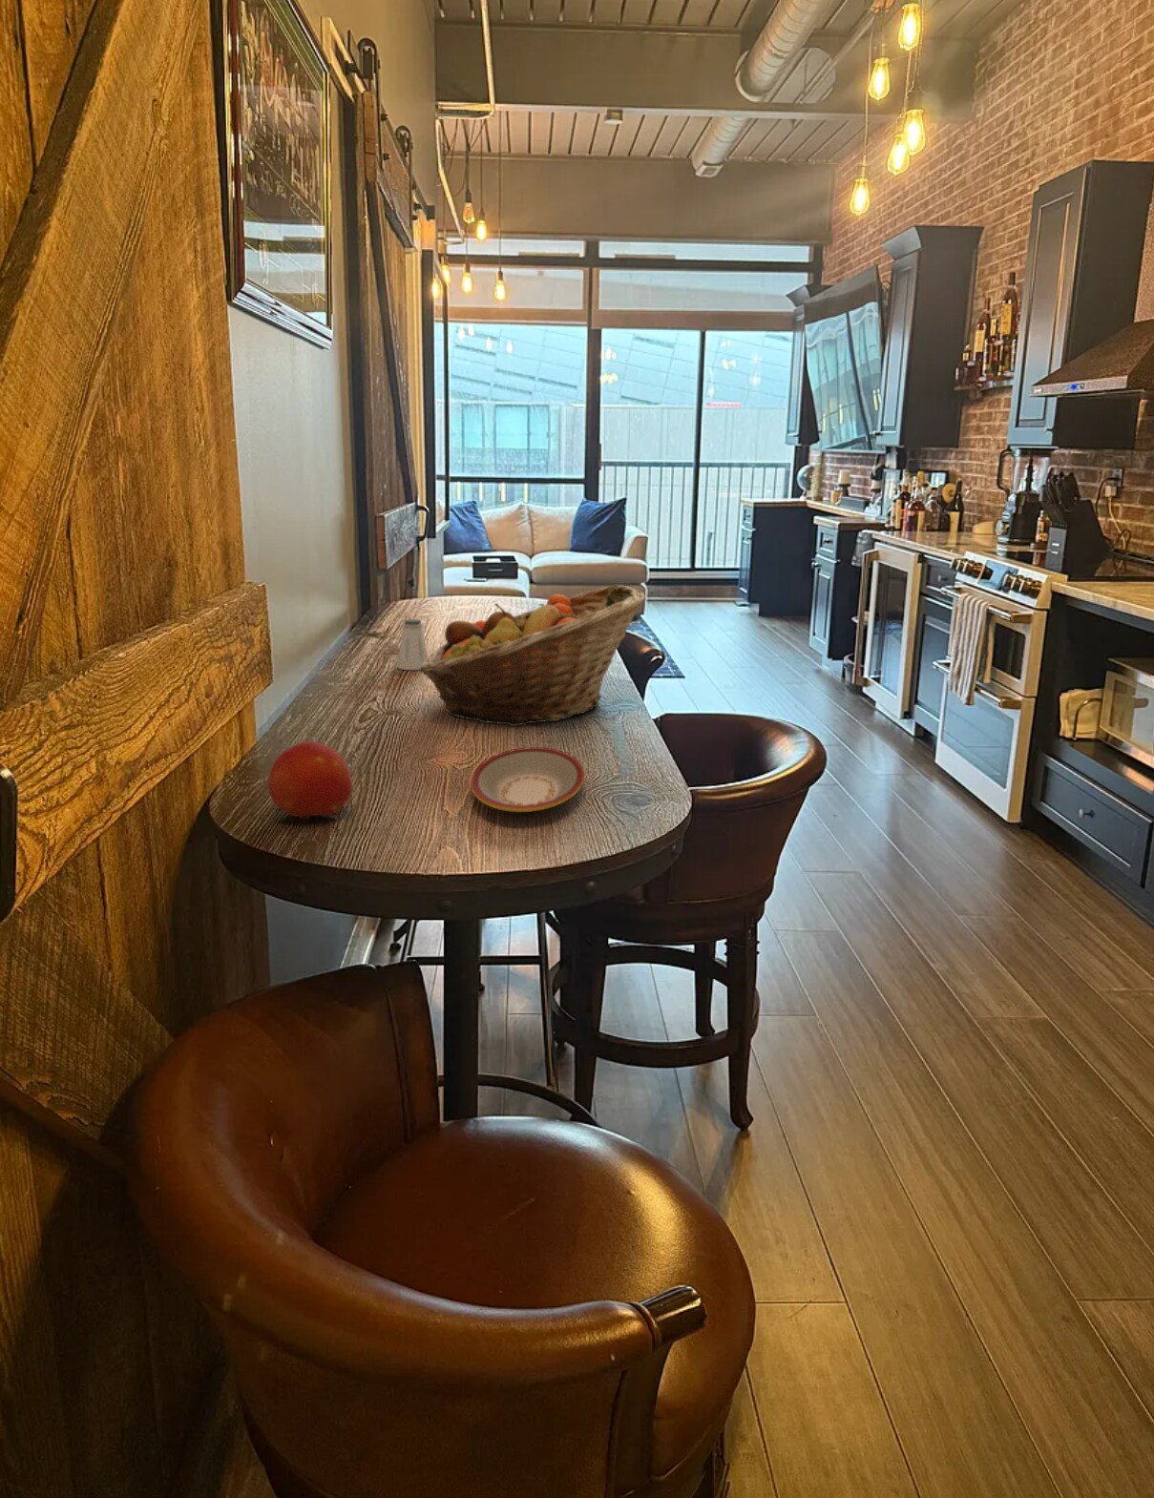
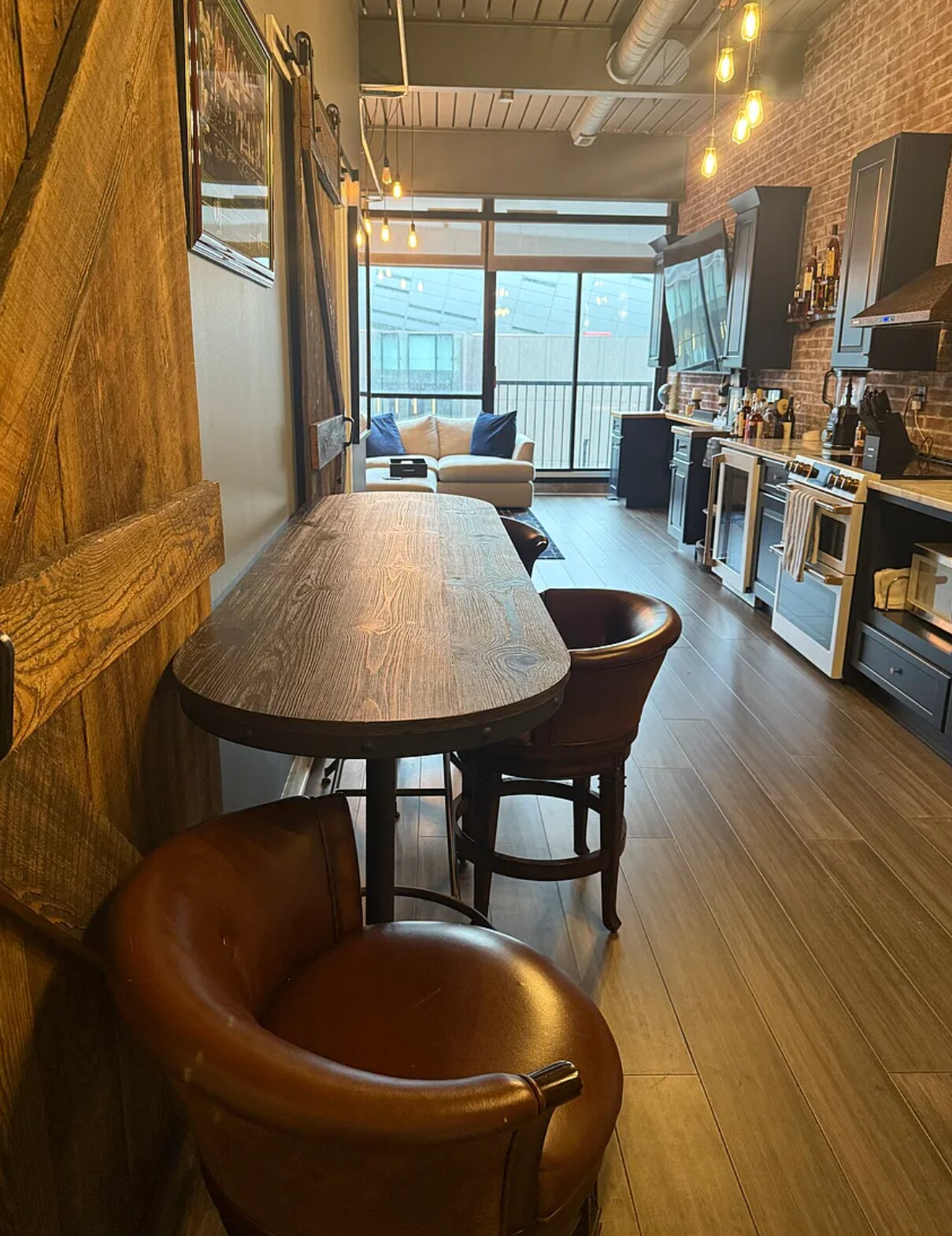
- fruit basket (532, 647)
- plate (527, 783)
- fruit (309, 778)
- saltshaker (412, 644)
